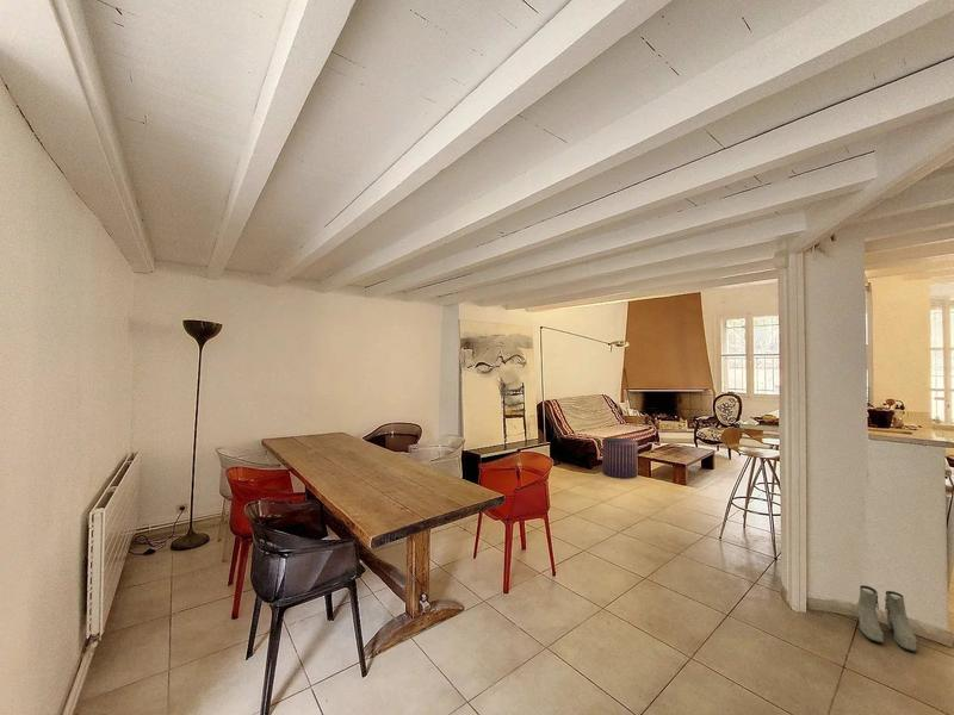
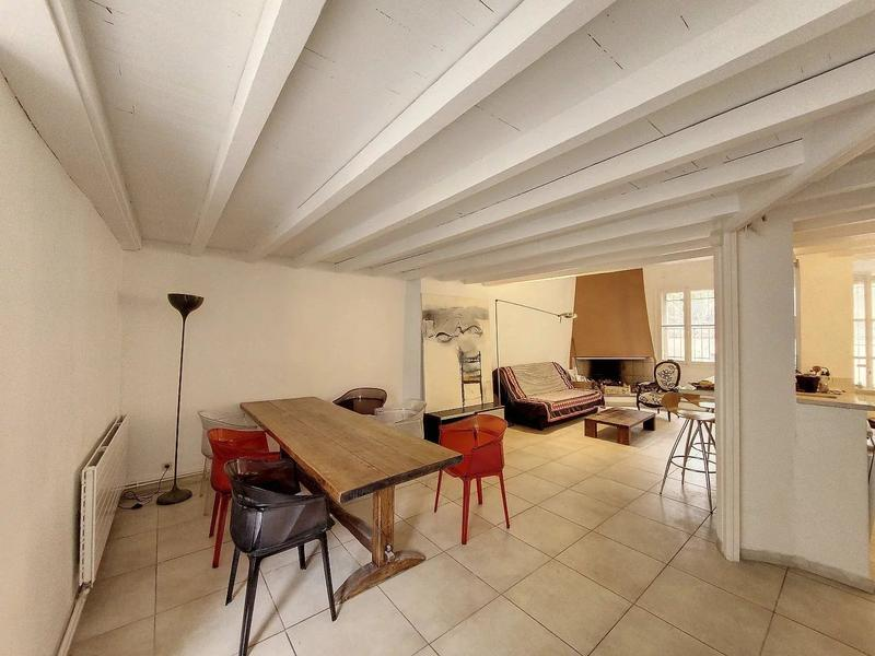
- boots (886, 613)
- pouf (619, 456)
